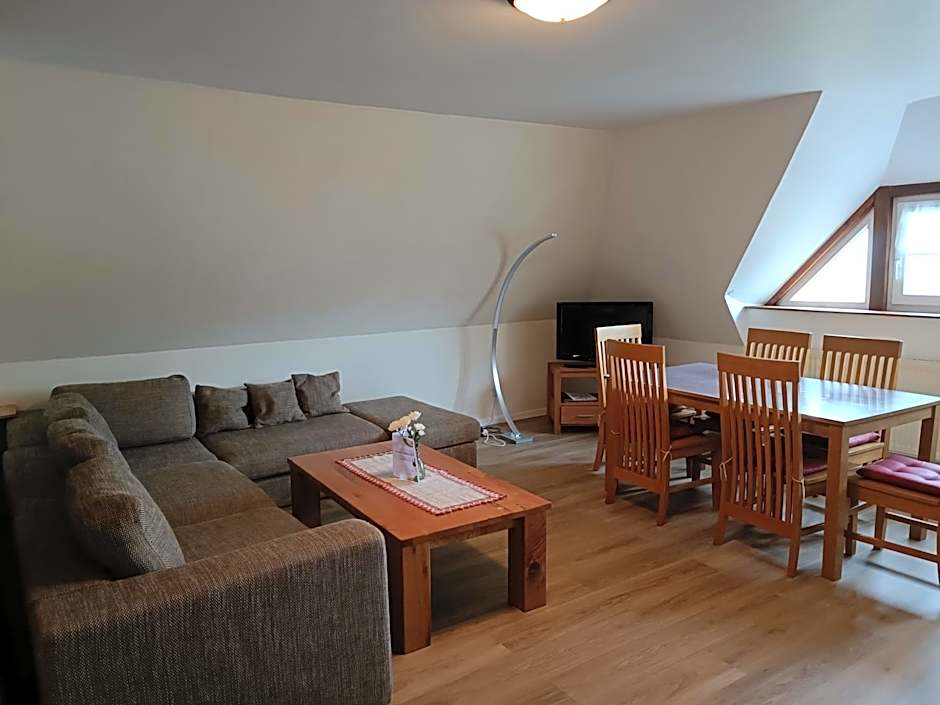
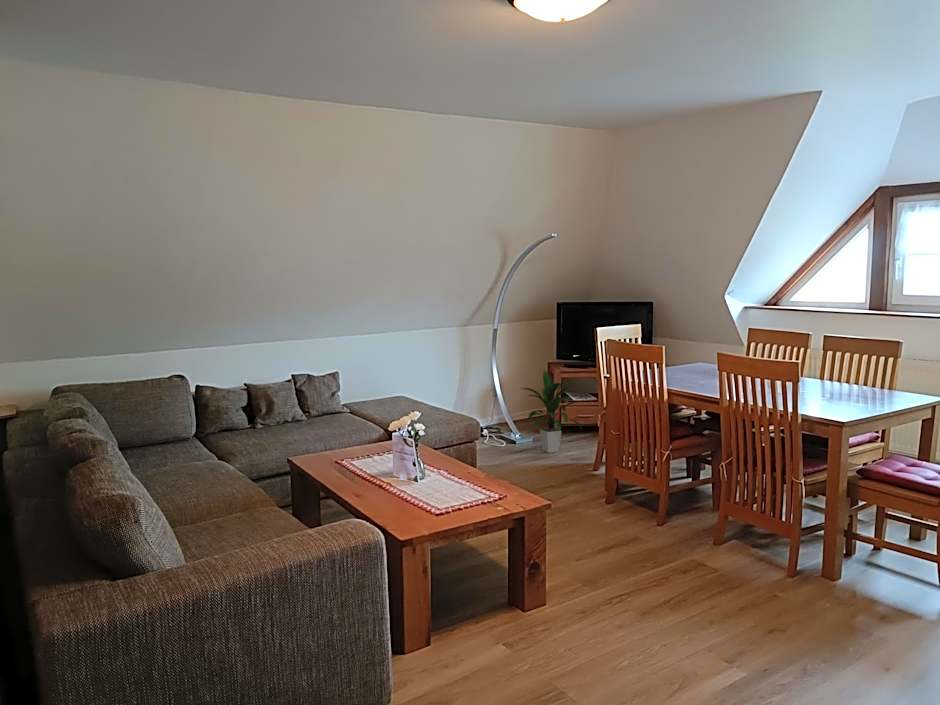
+ indoor plant (553, 411)
